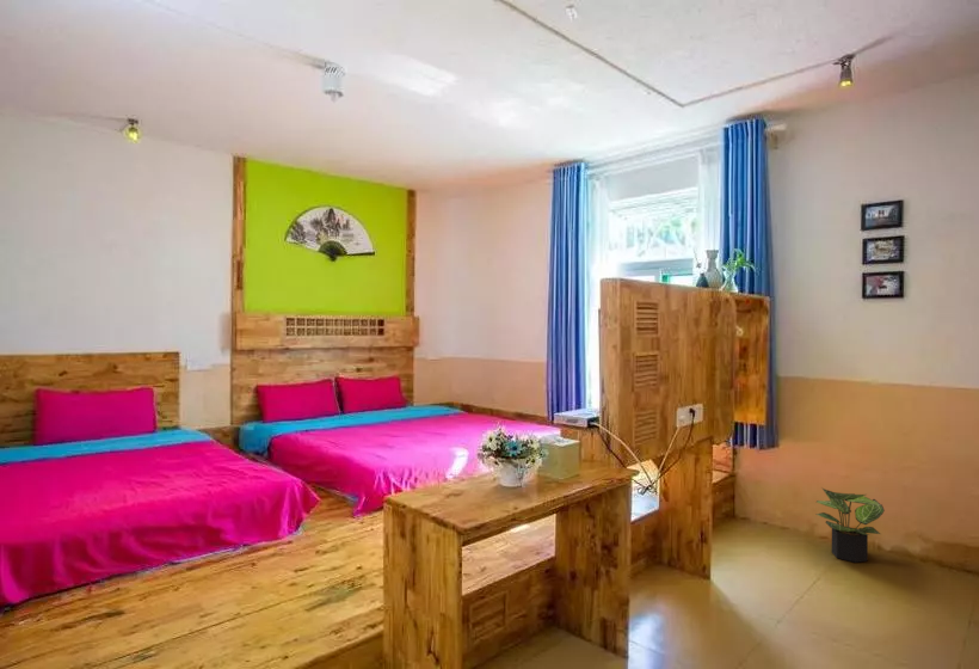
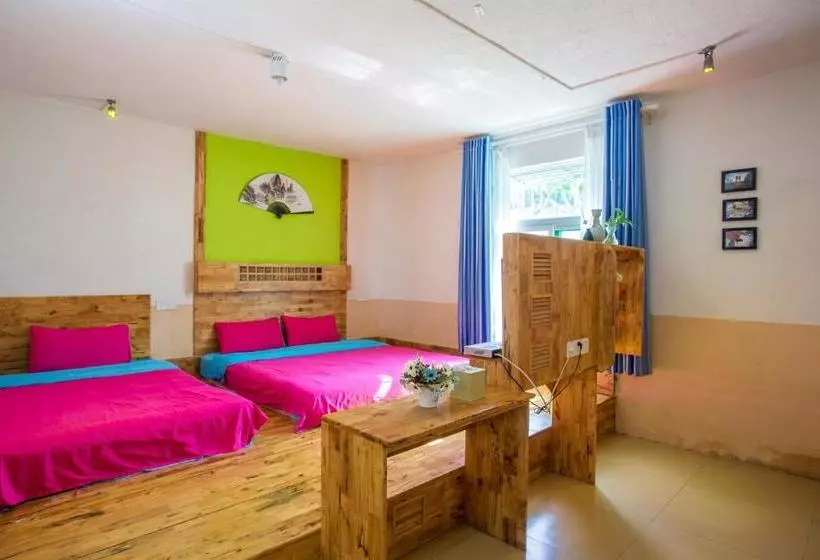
- potted plant (843, 520)
